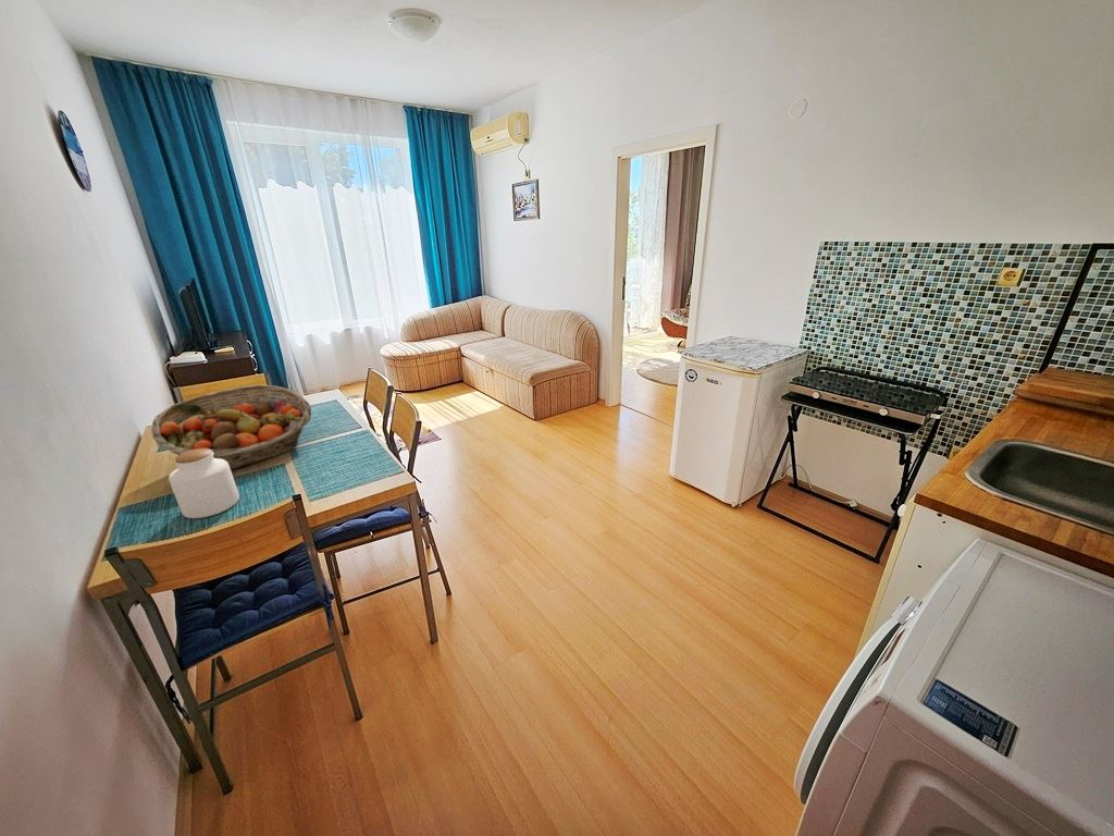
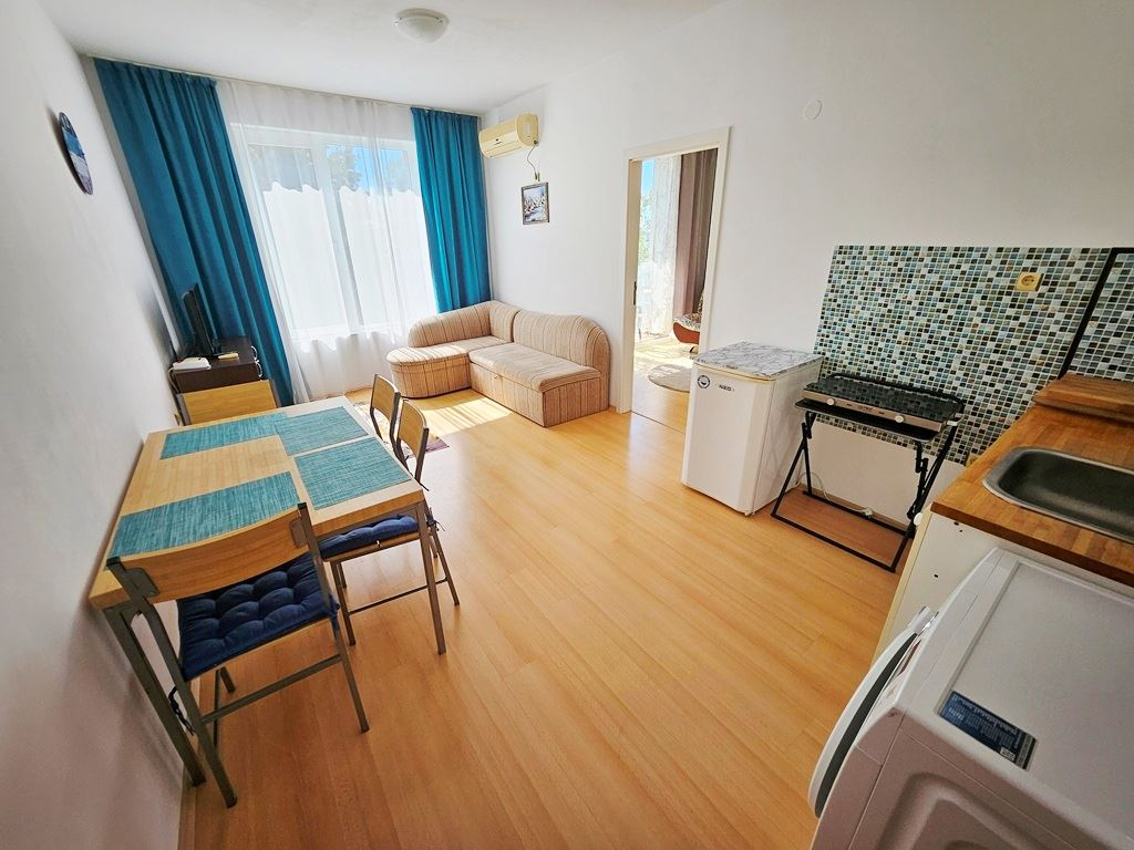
- fruit basket (239, 426)
- jar (205, 479)
